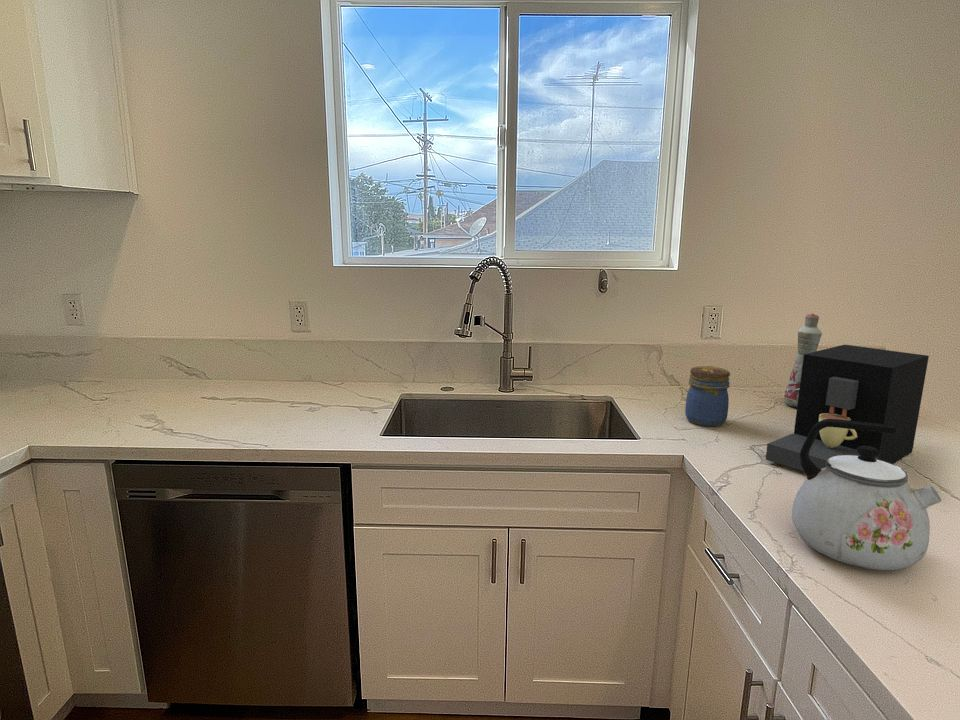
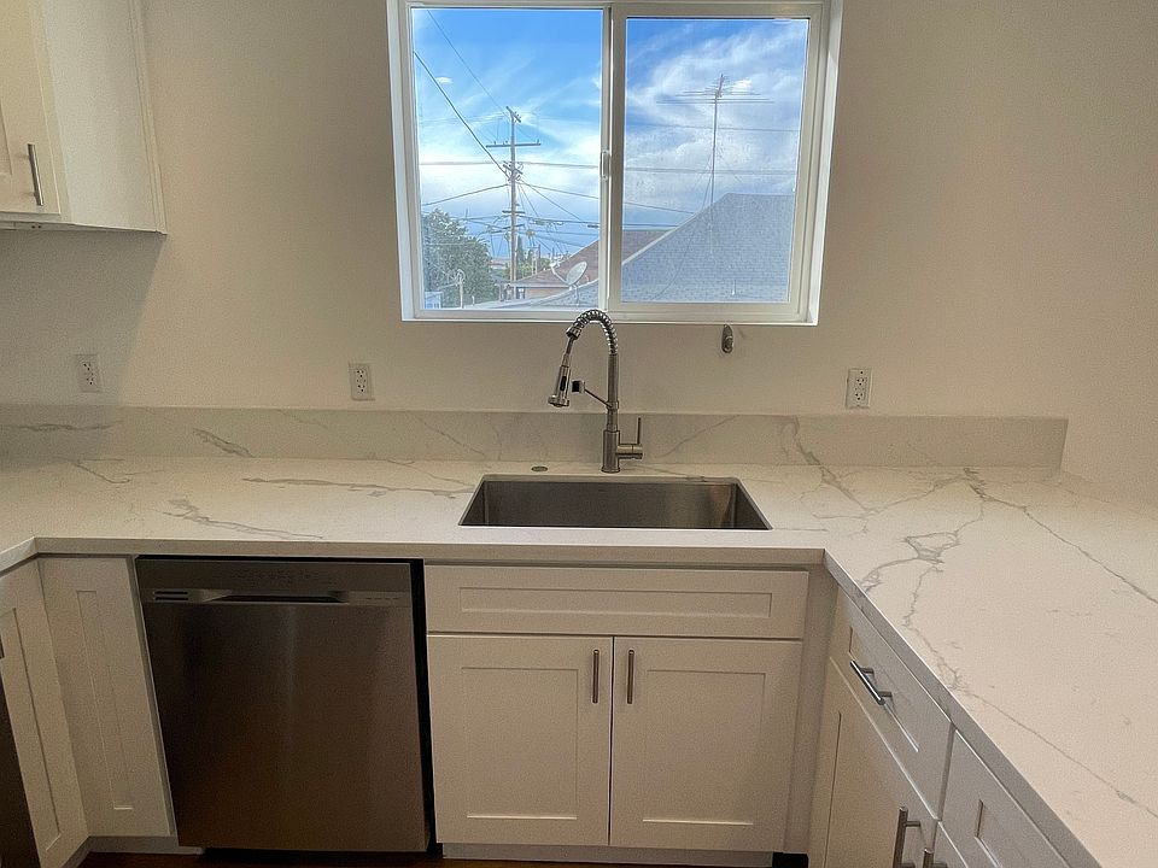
- coffee maker (847, 408)
- kettle (864, 487)
- bottle (802, 360)
- jar (707, 394)
